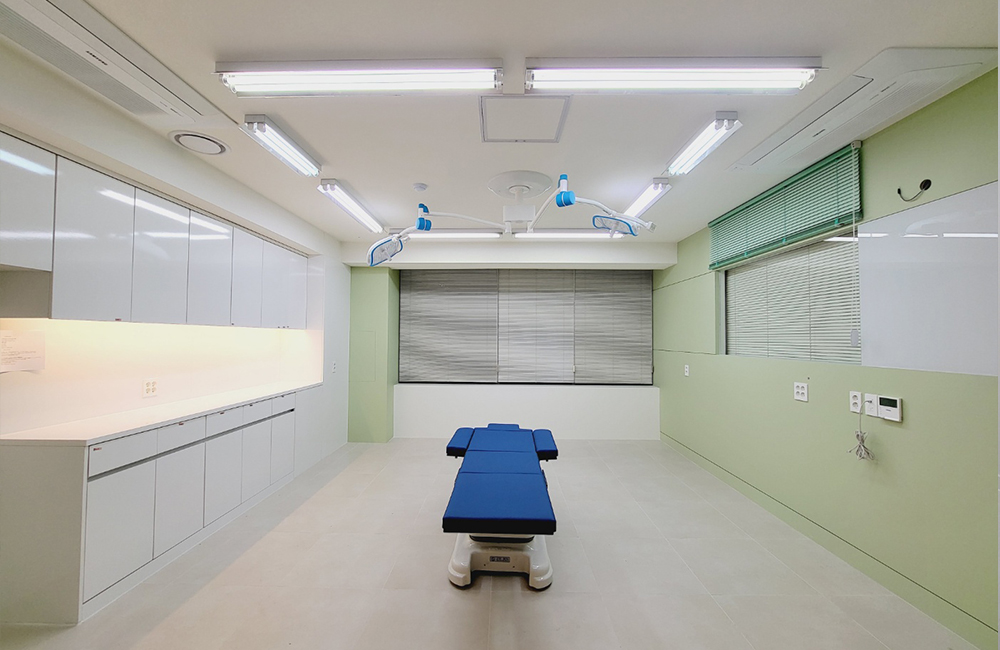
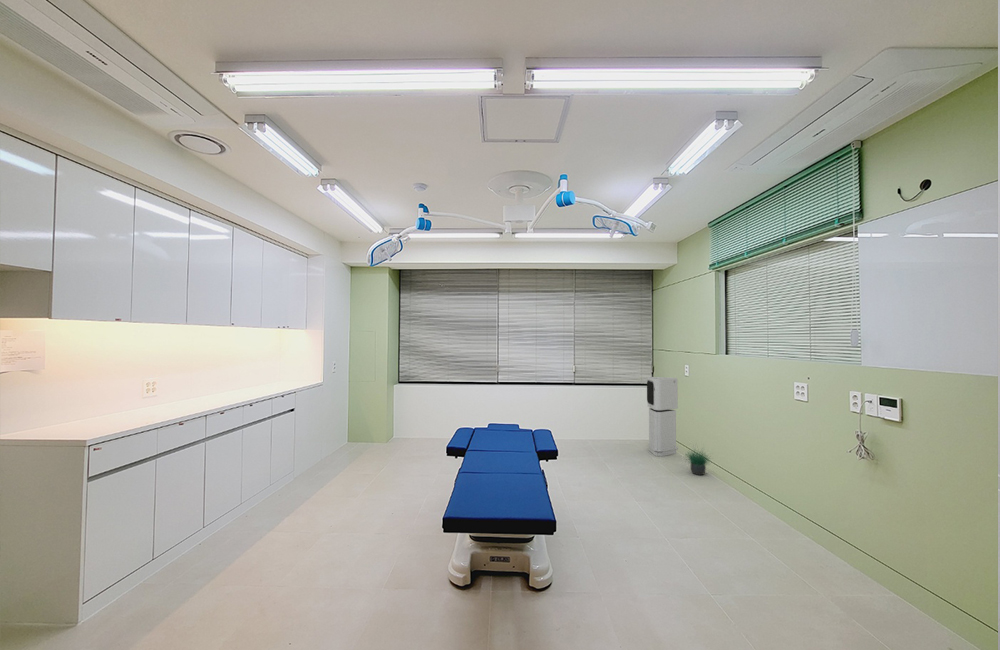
+ potted plant (697, 458)
+ air purifier (663, 415)
